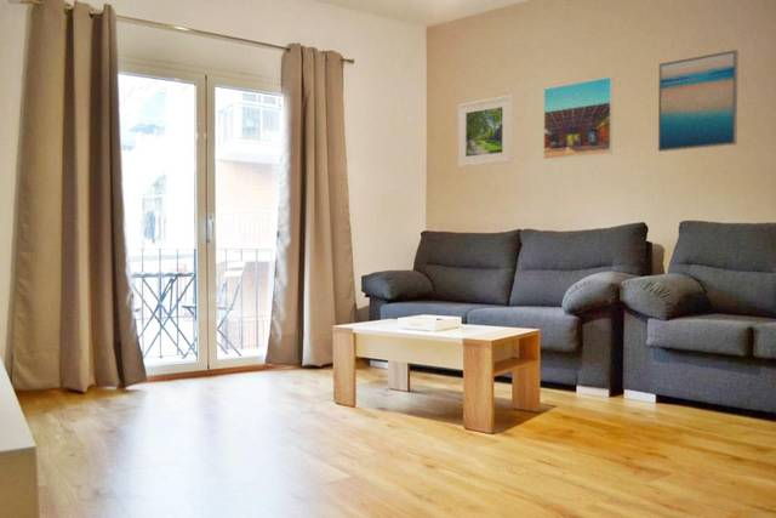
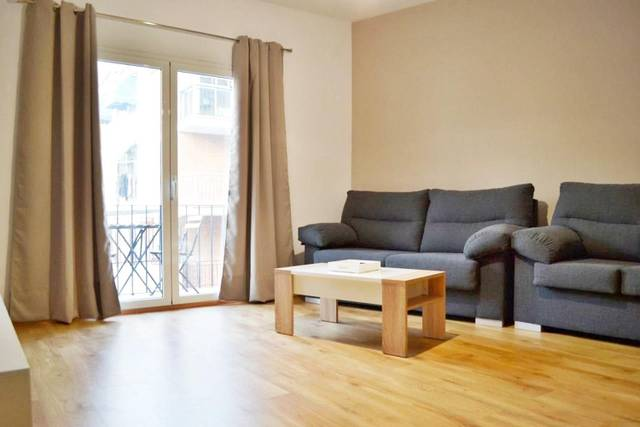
- wall art (696, 102)
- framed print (484, 132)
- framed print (576, 119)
